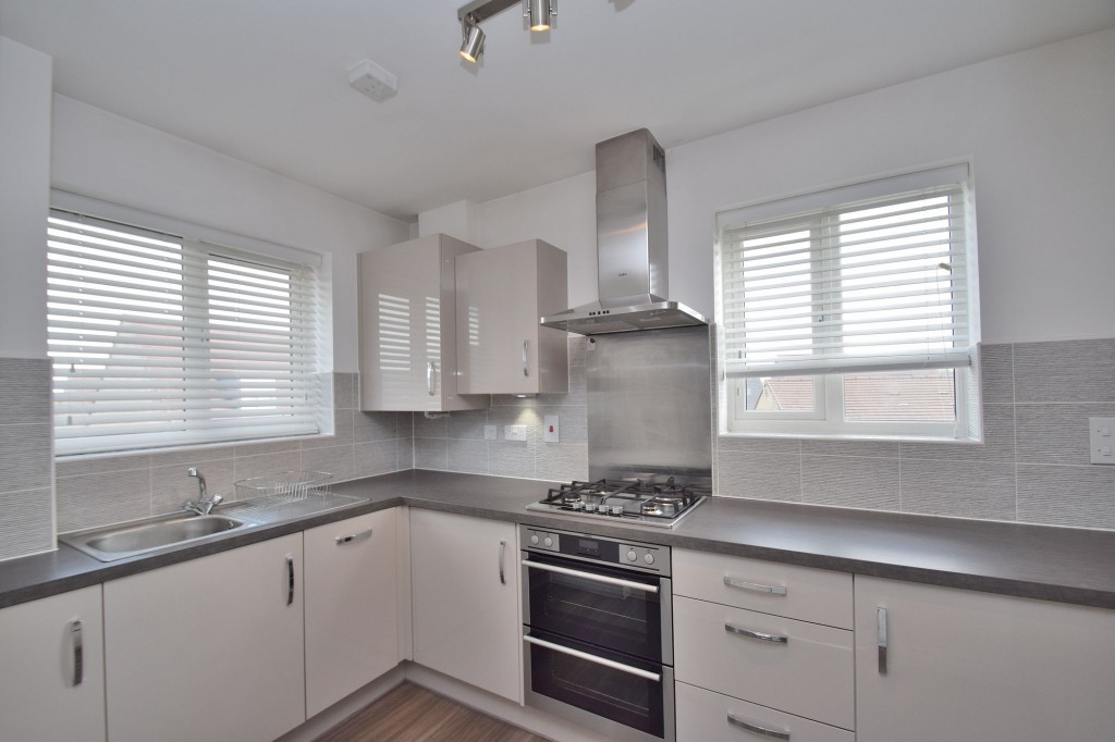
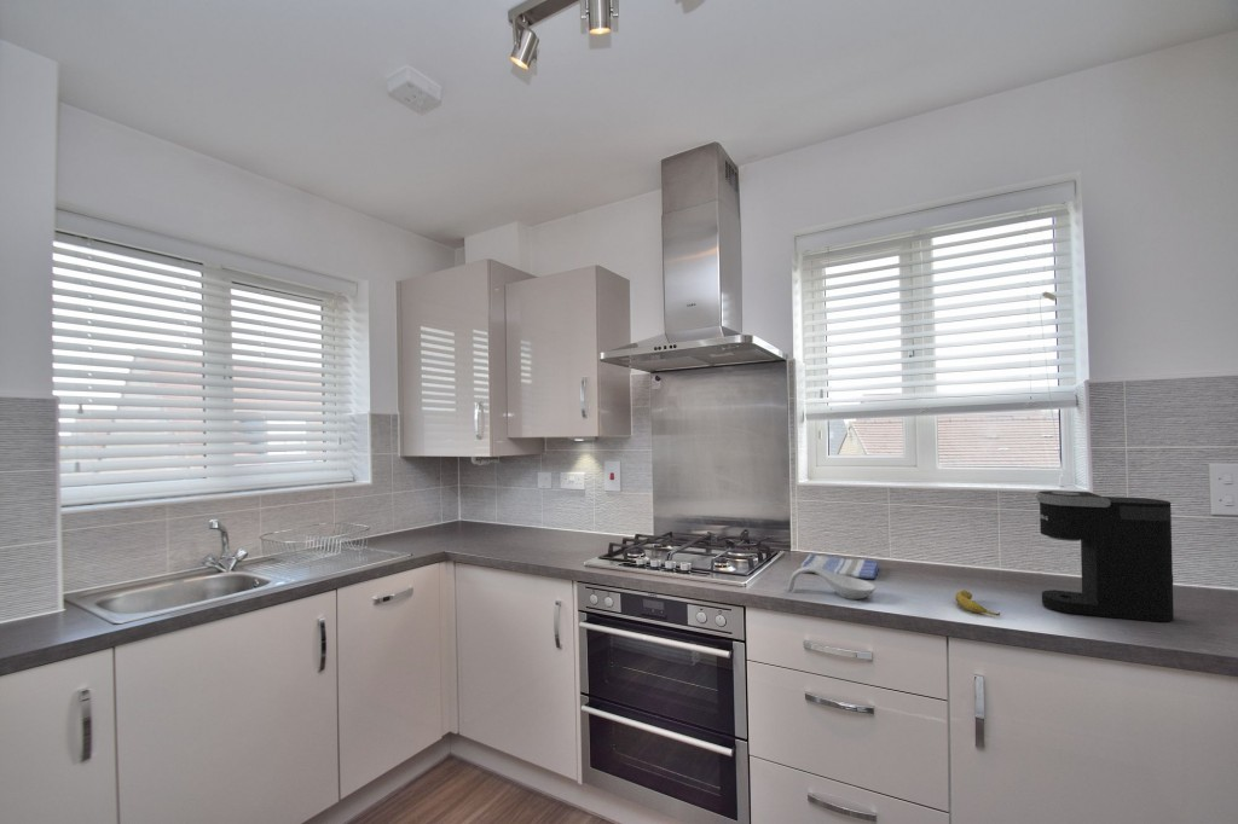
+ banana (976, 603)
+ coffee maker (1101, 552)
+ spoon rest (831, 581)
+ dish towel (839, 565)
